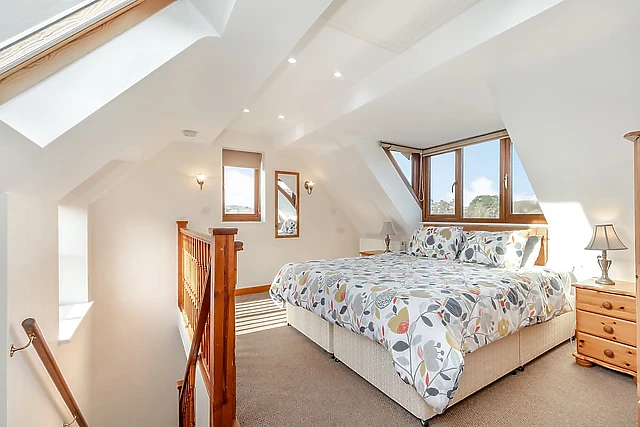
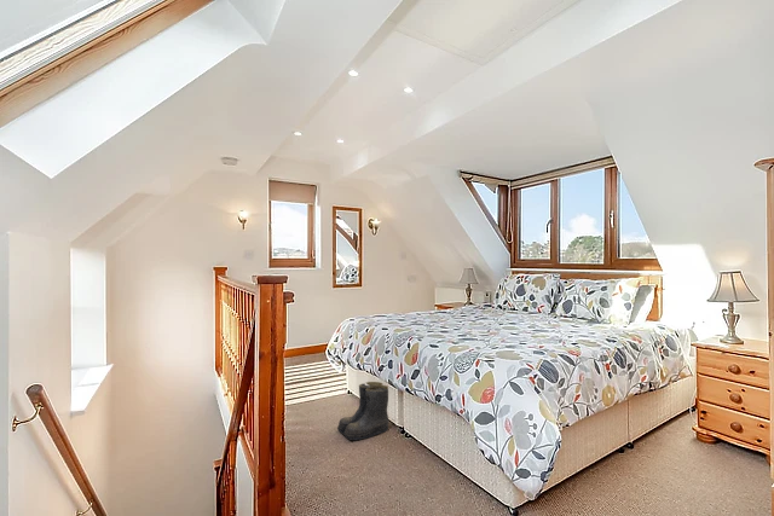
+ boots (363, 408)
